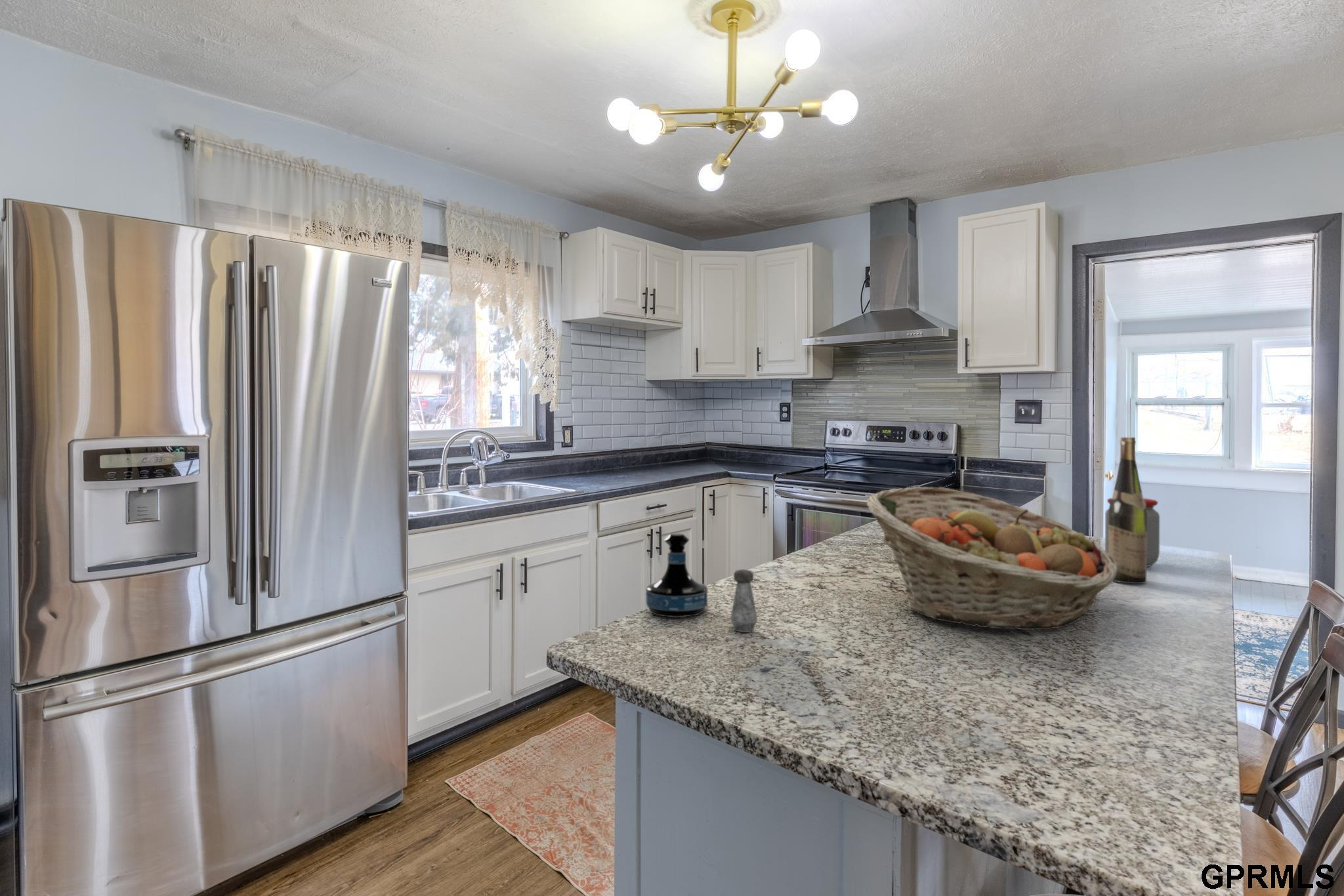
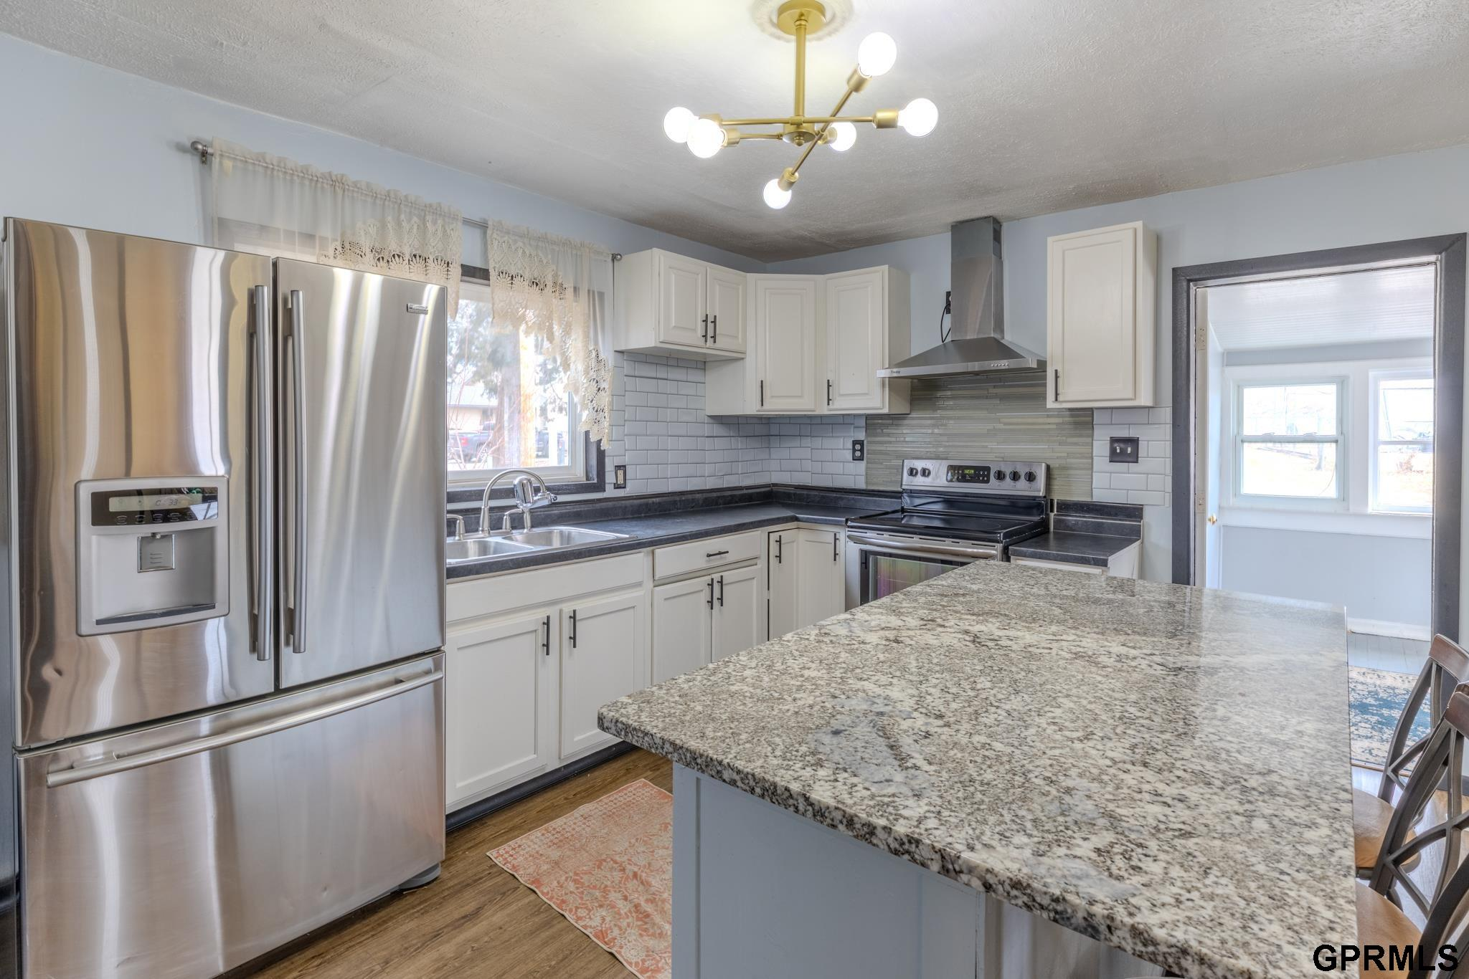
- fruit basket (986, 549)
- tequila bottle (677, 572)
- jar (1146, 531)
- wine bottle (1127, 508)
- salt shaker (744, 600)
